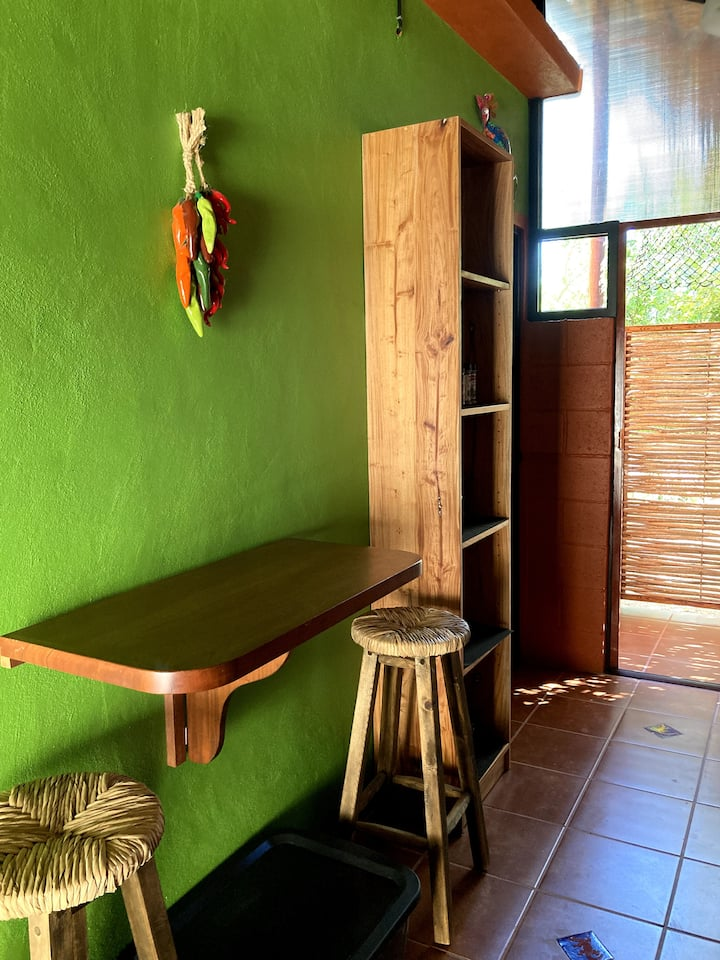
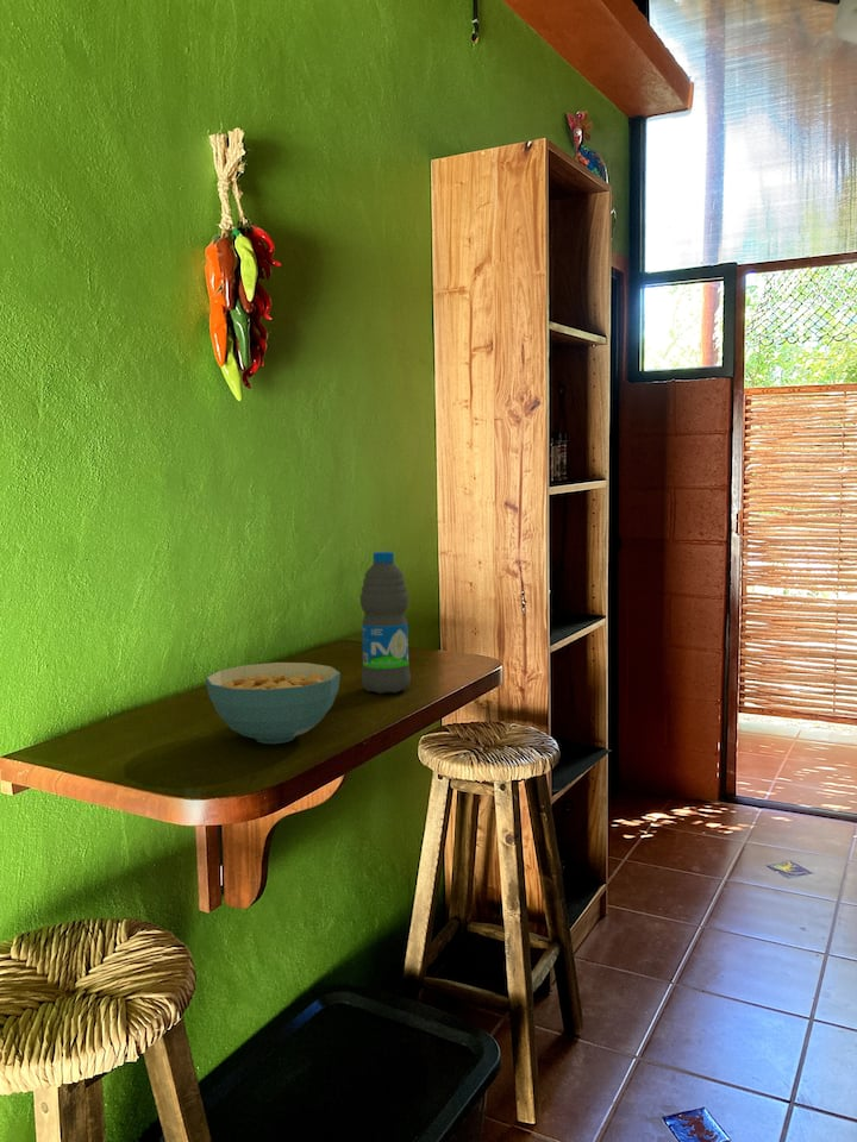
+ cereal bowl (274, 707)
+ water bottle (384, 621)
